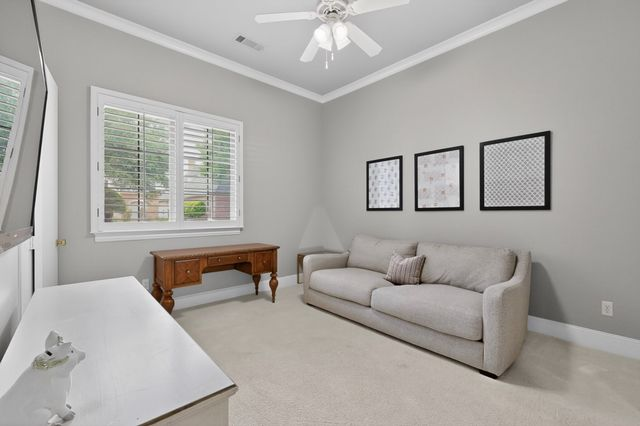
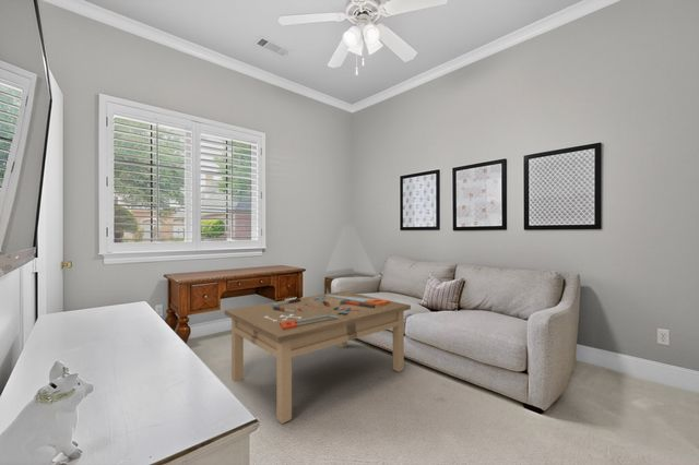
+ coffee table (320, 338)
